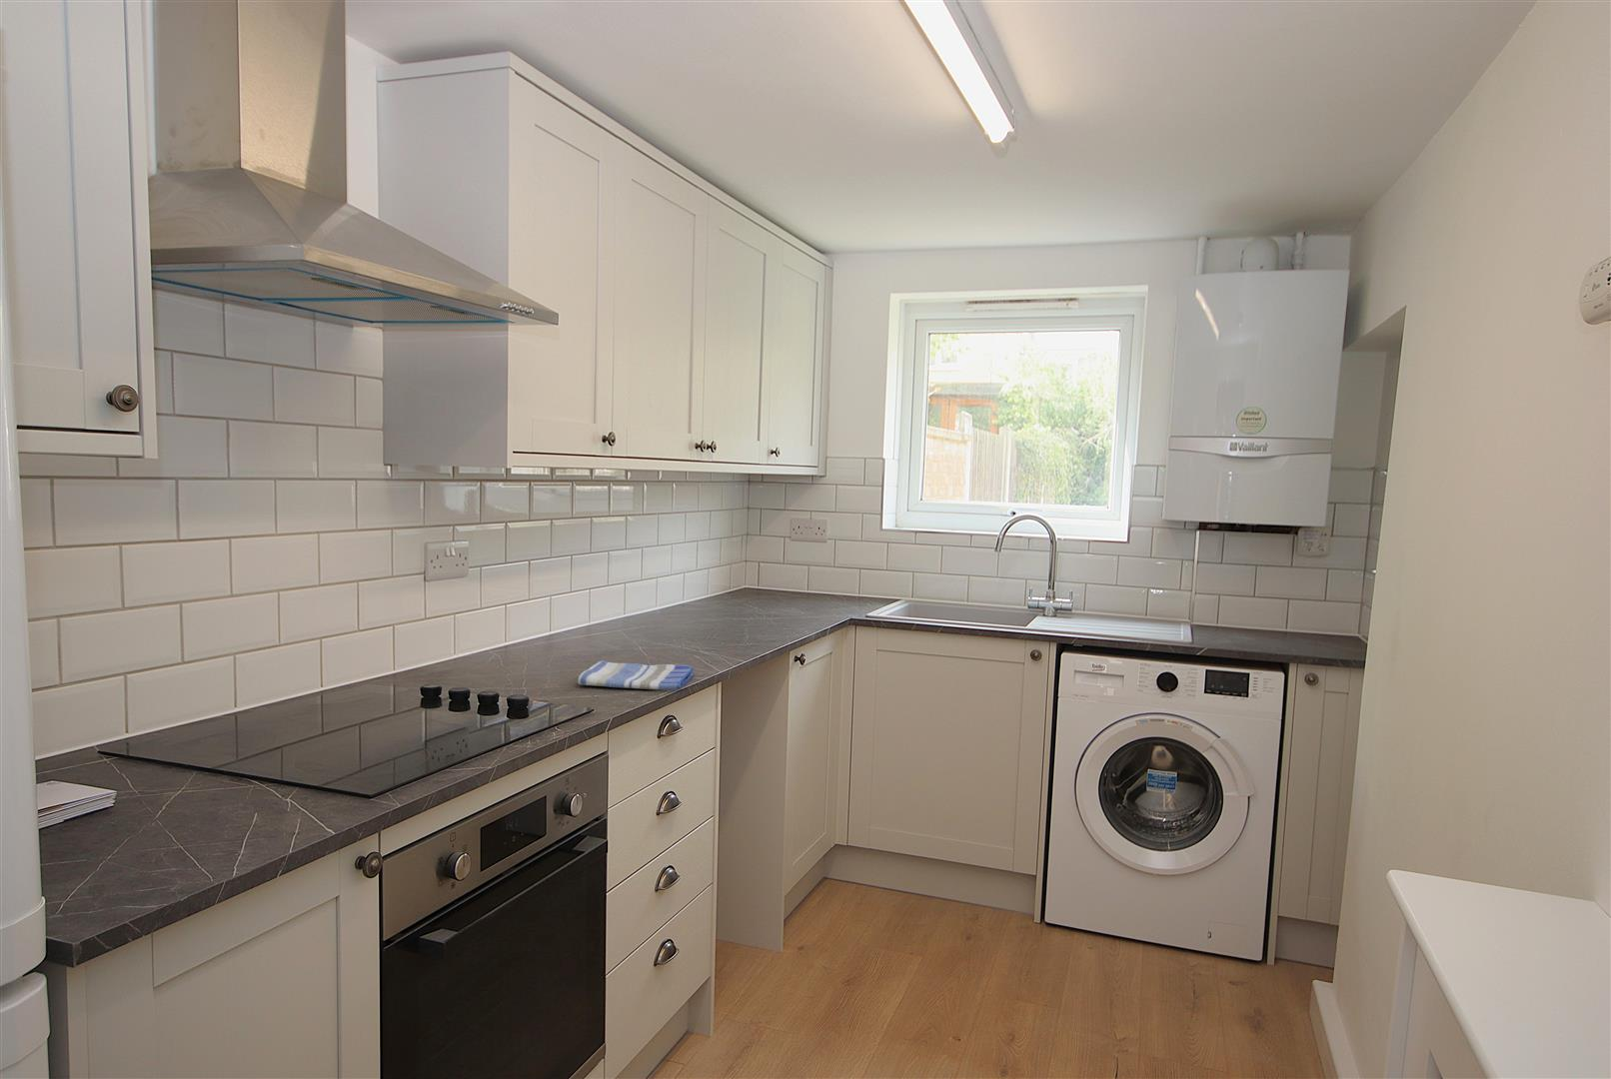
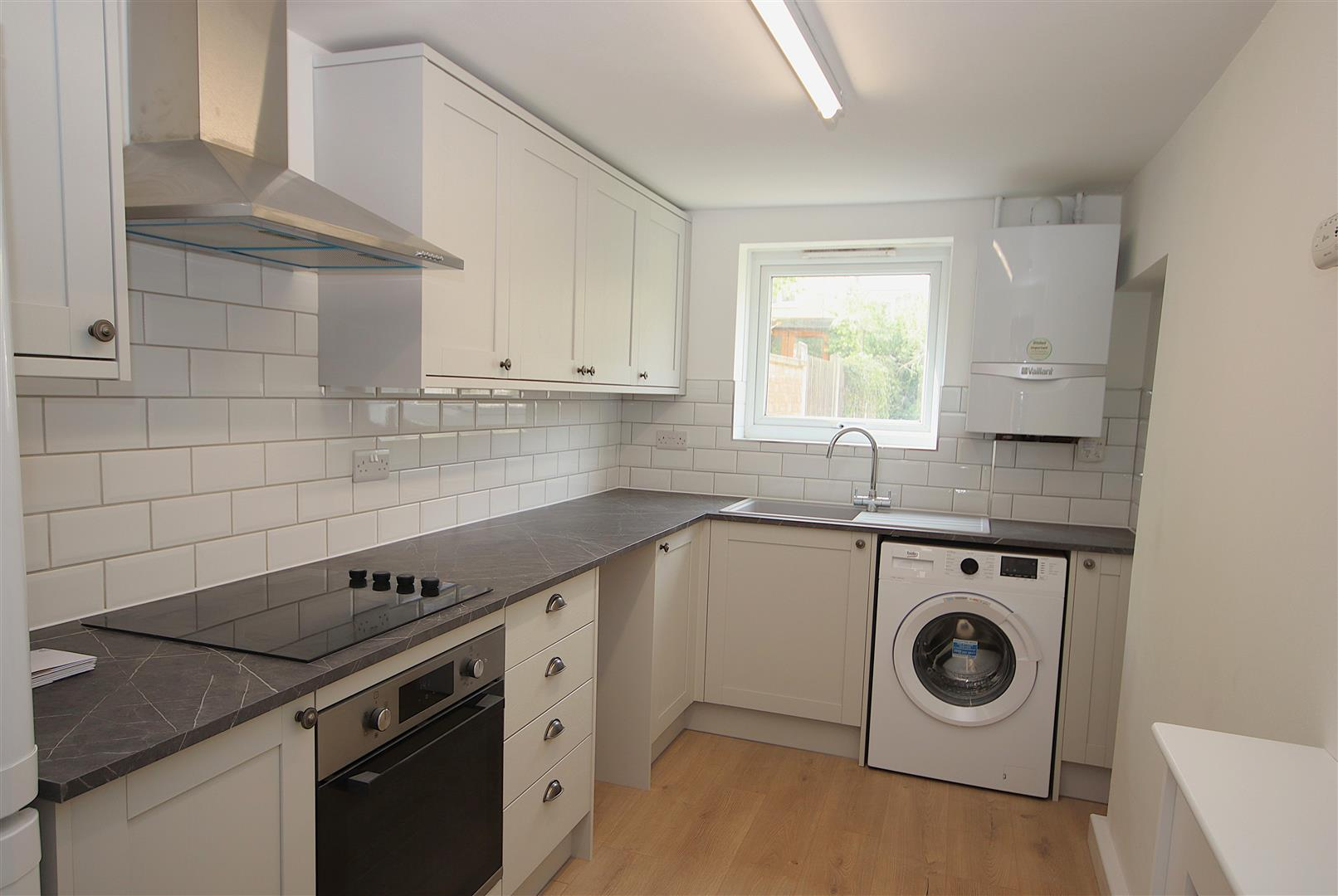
- dish towel (637, 674)
